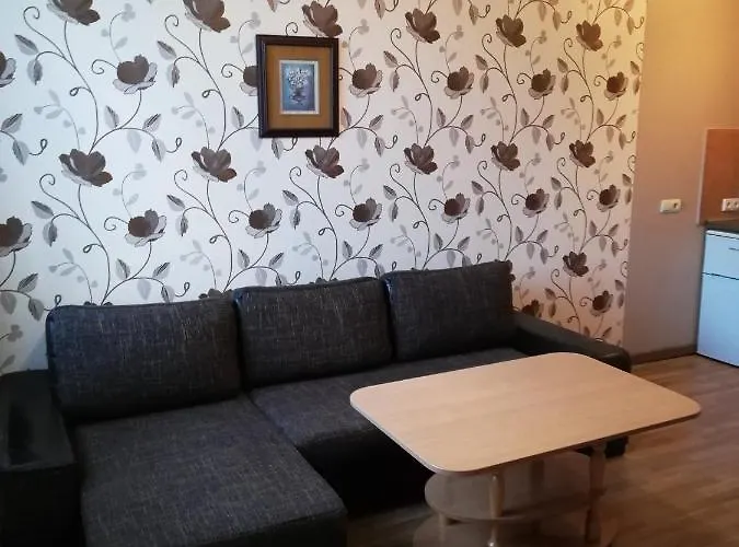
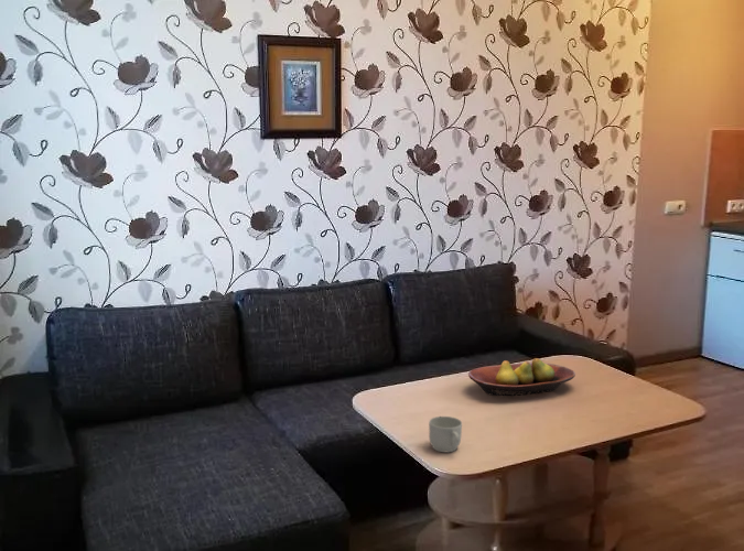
+ mug (446, 436)
+ fruit bowl (521, 375)
